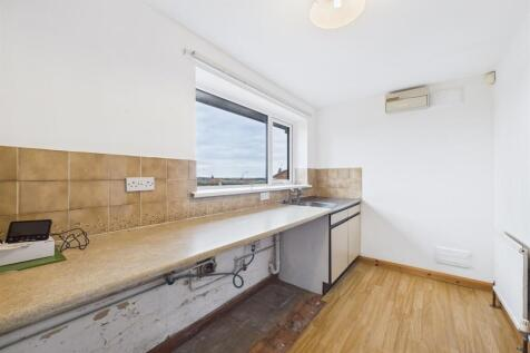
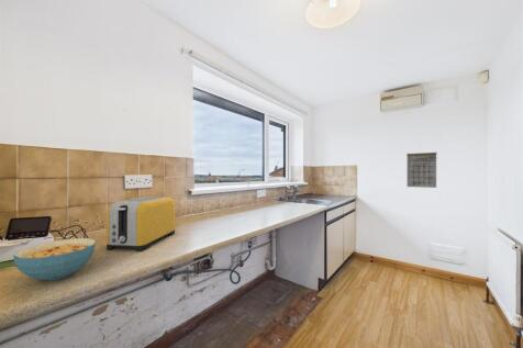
+ toaster (143, 220)
+ calendar (421, 166)
+ cereal bowl (58, 261)
